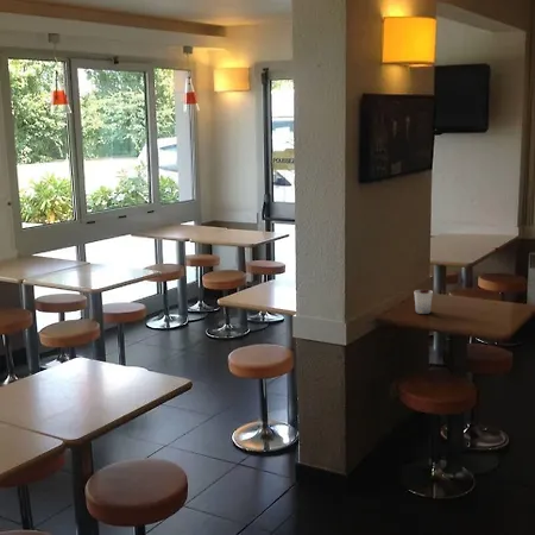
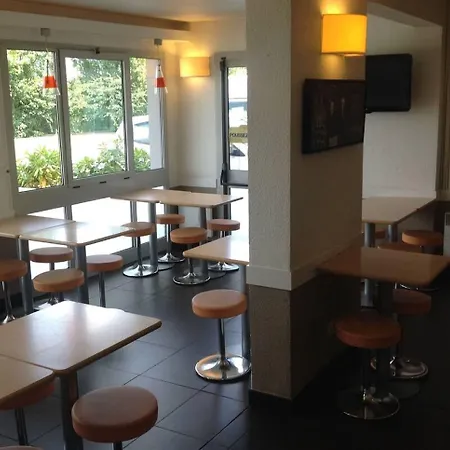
- cup (421, 301)
